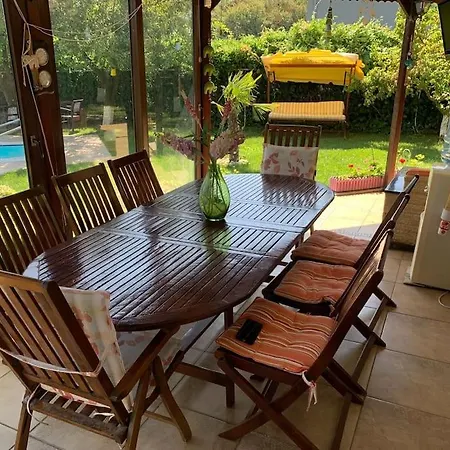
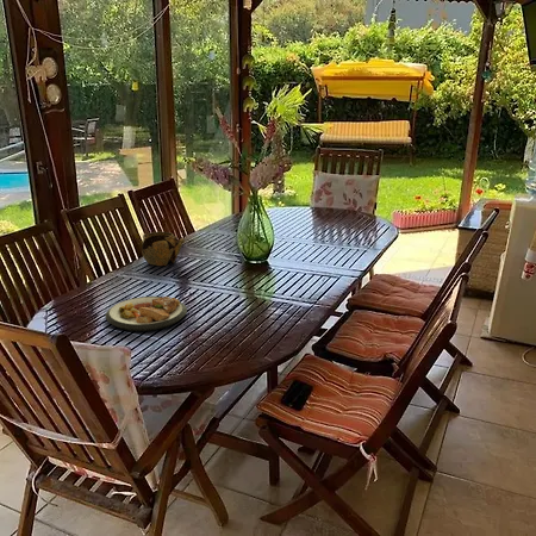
+ plate (147, 310)
+ teapot (163, 249)
